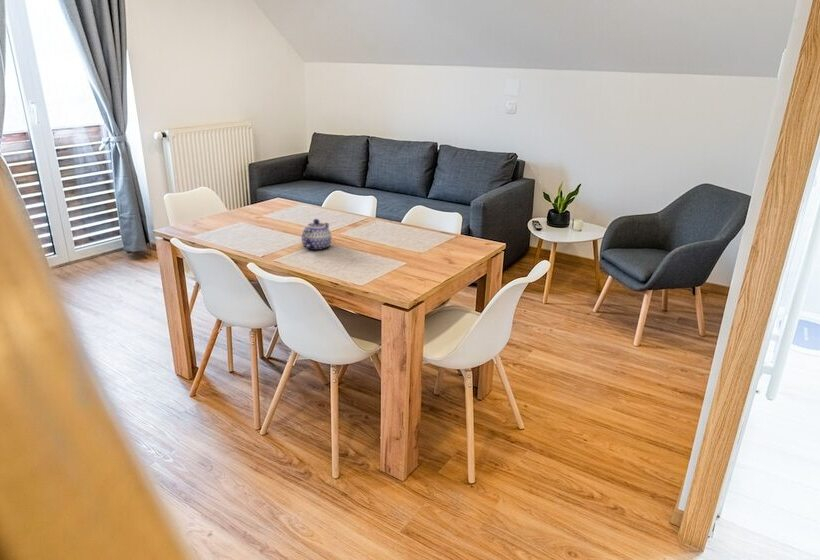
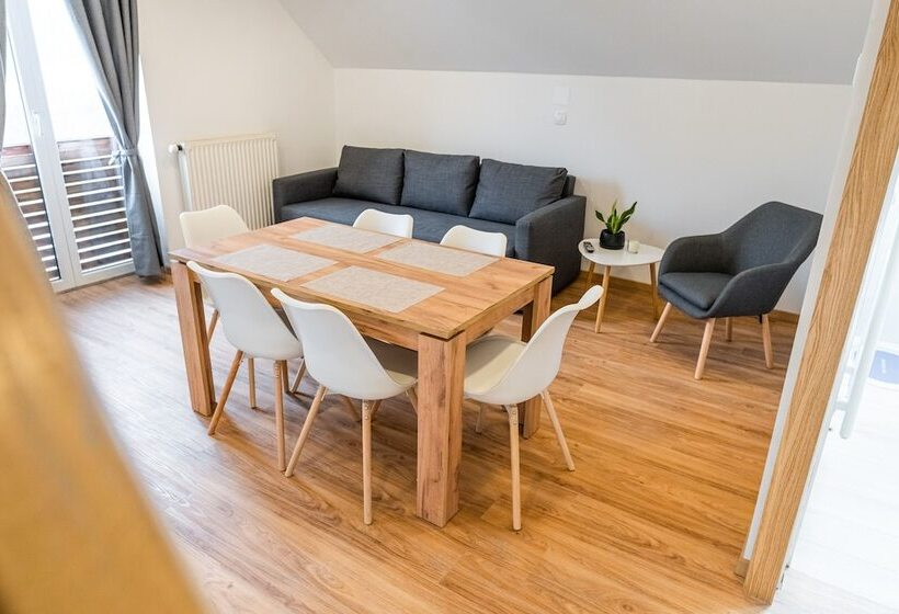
- teapot (315, 233)
